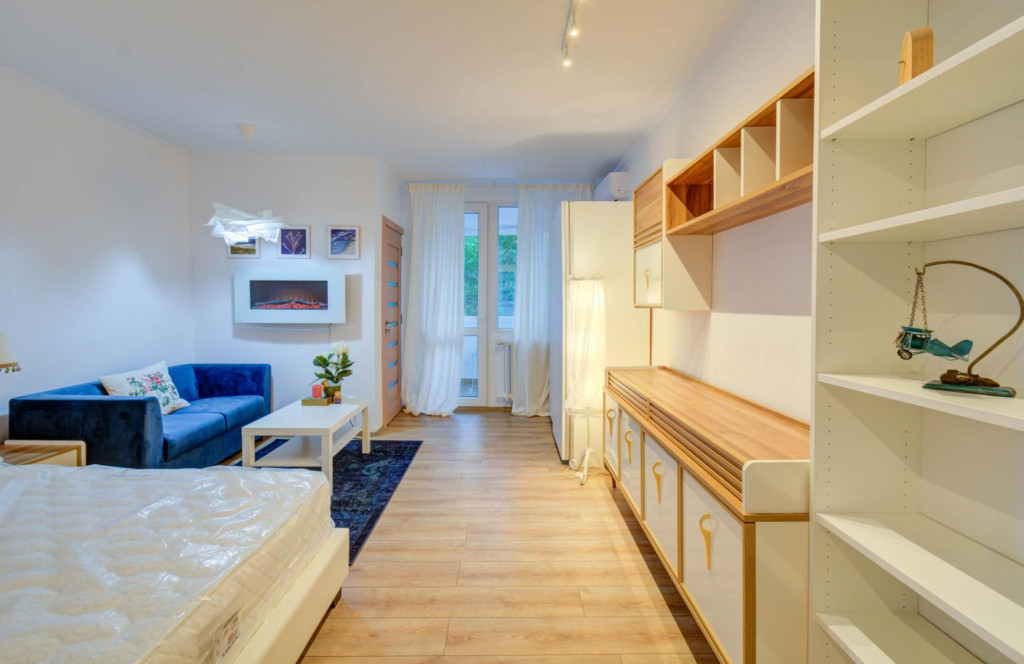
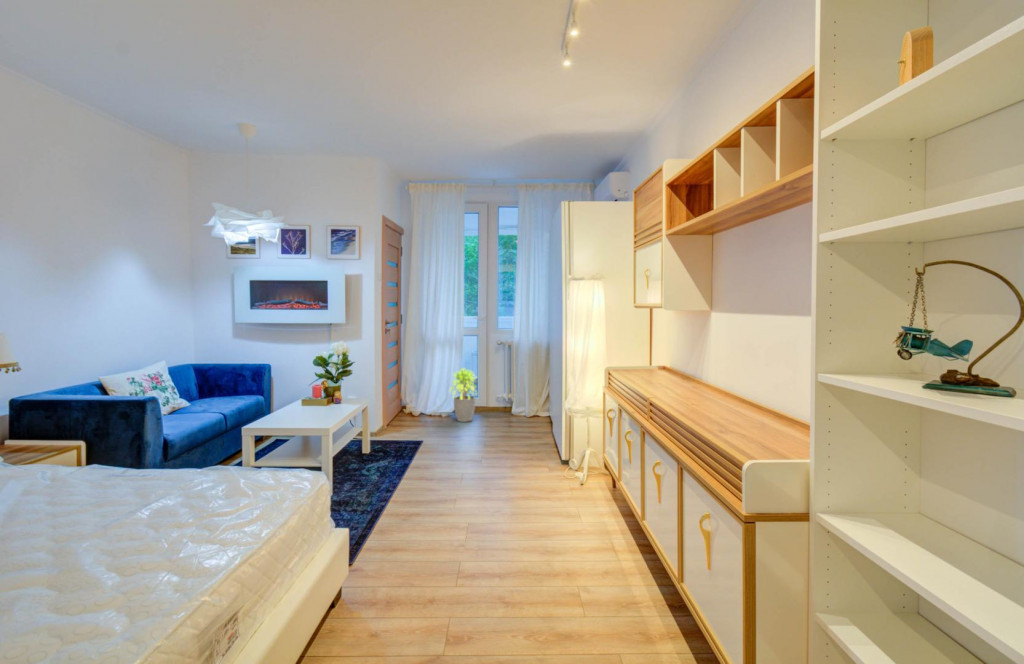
+ potted plant (462, 393)
